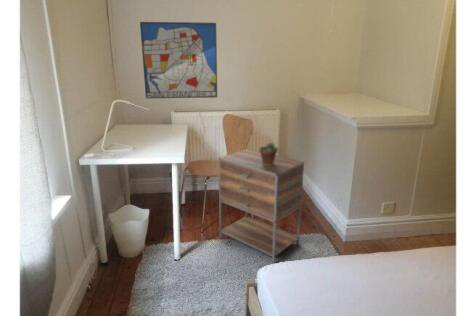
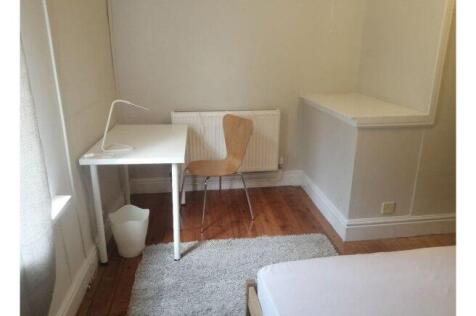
- nightstand (258, 202)
- succulent plant (268, 149)
- wall art (180, 61)
